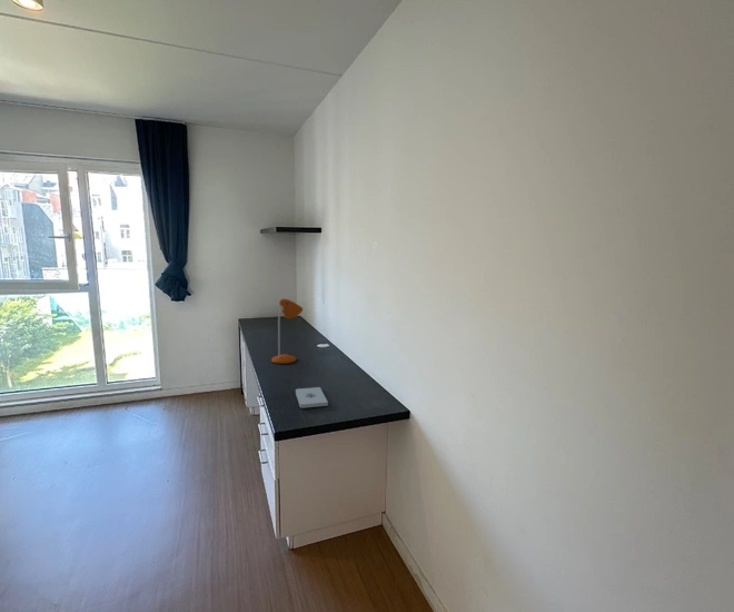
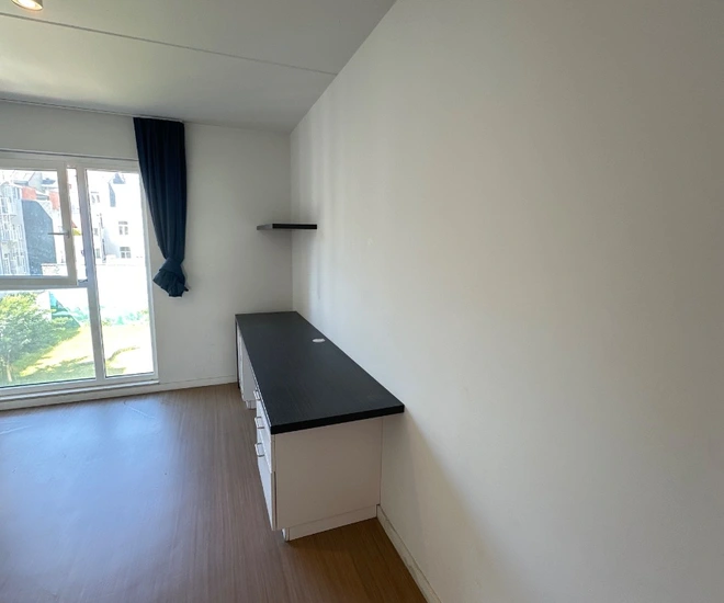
- notepad (310, 396)
- desk lamp (279, 329)
